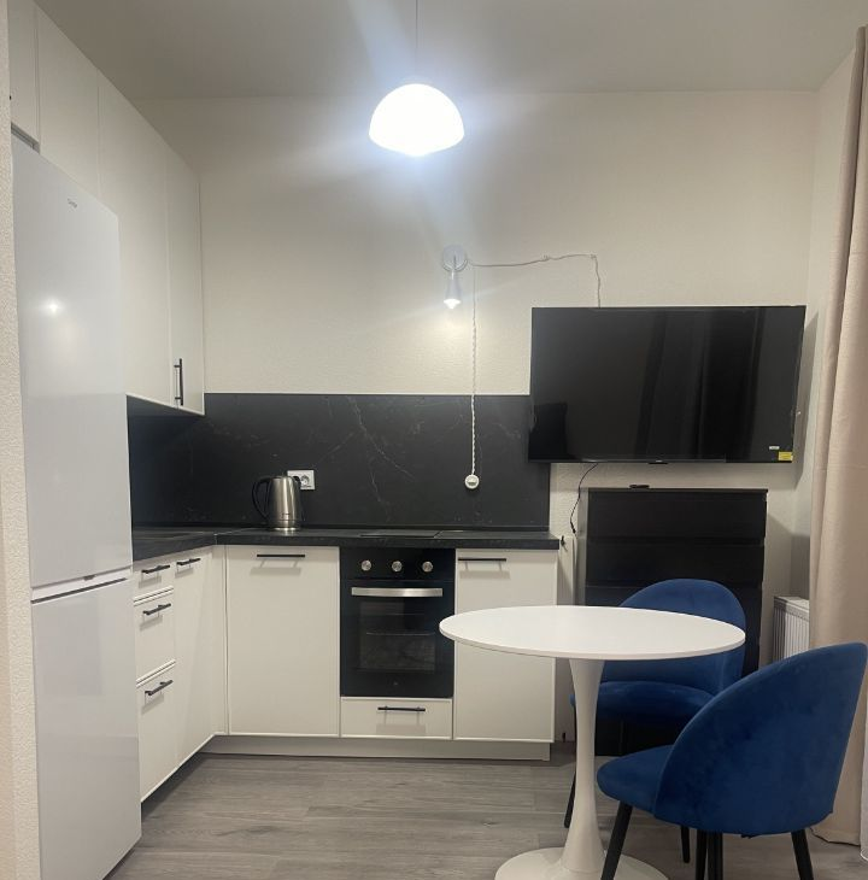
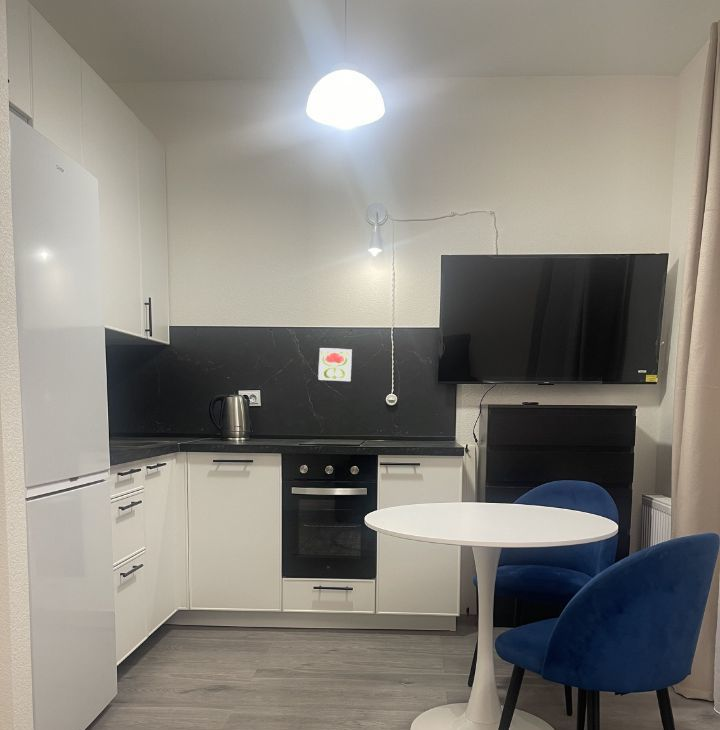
+ decorative tile (335, 364)
